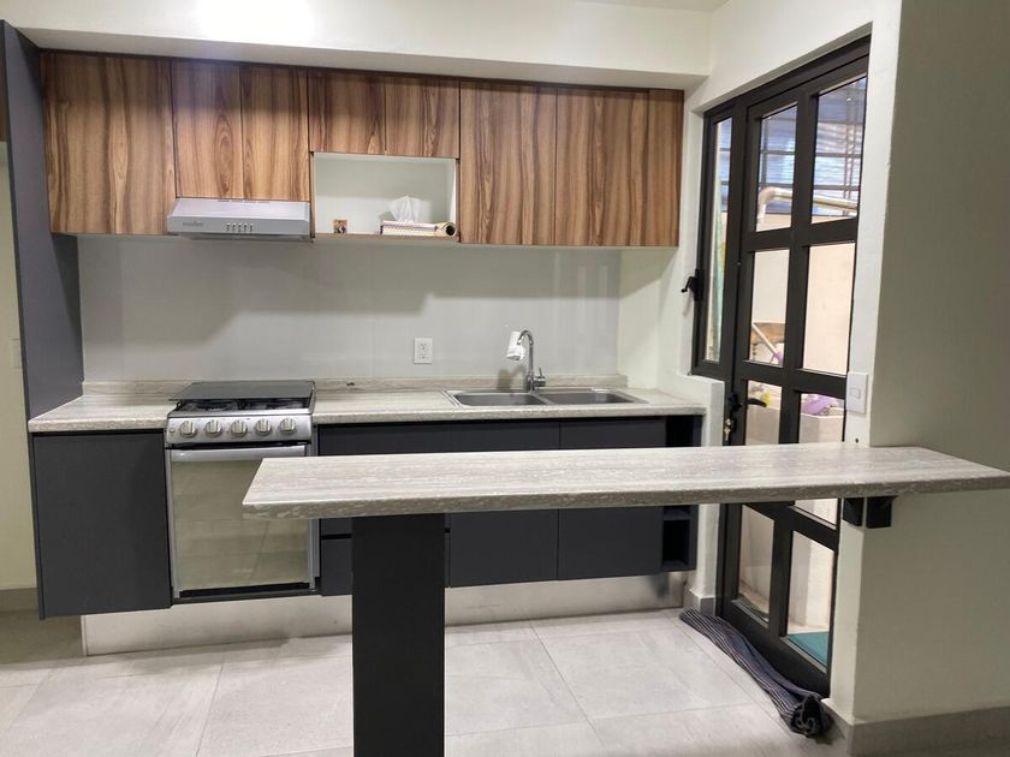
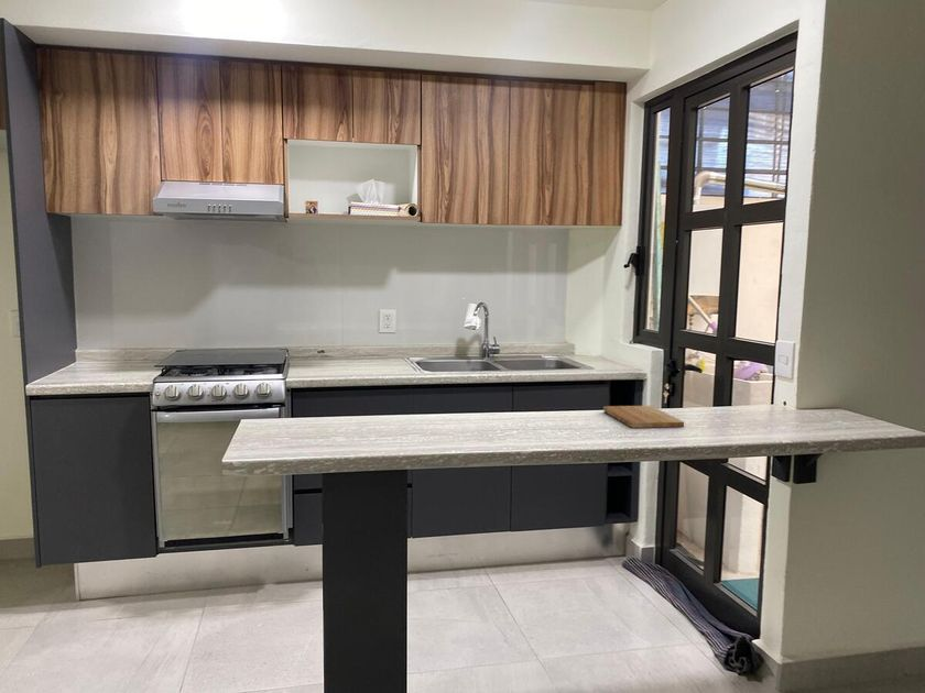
+ cutting board (641, 416)
